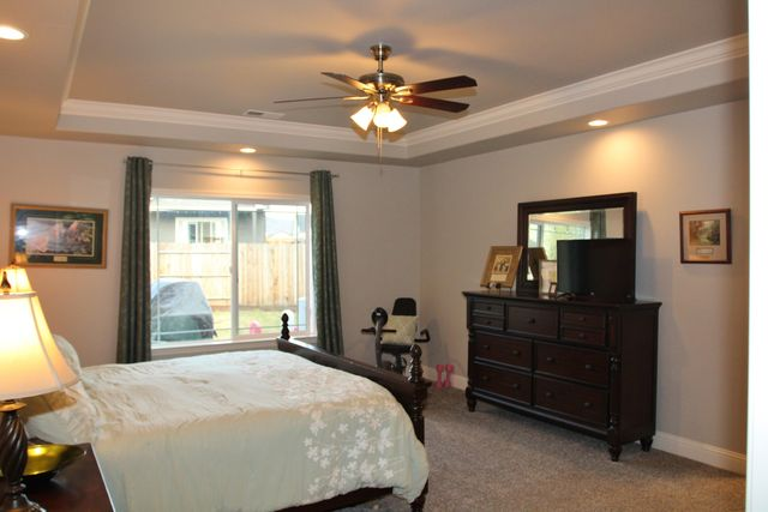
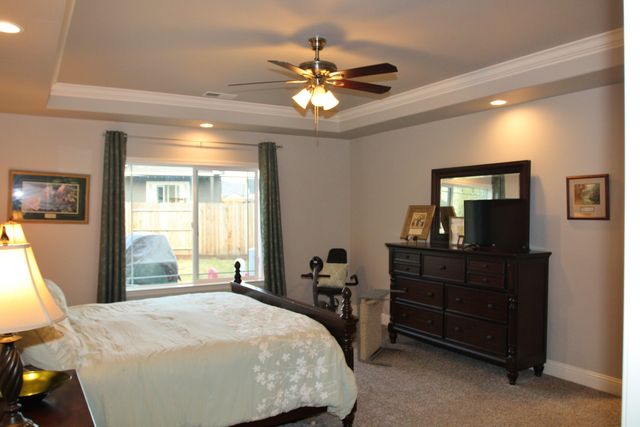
+ laundry hamper (381, 324)
